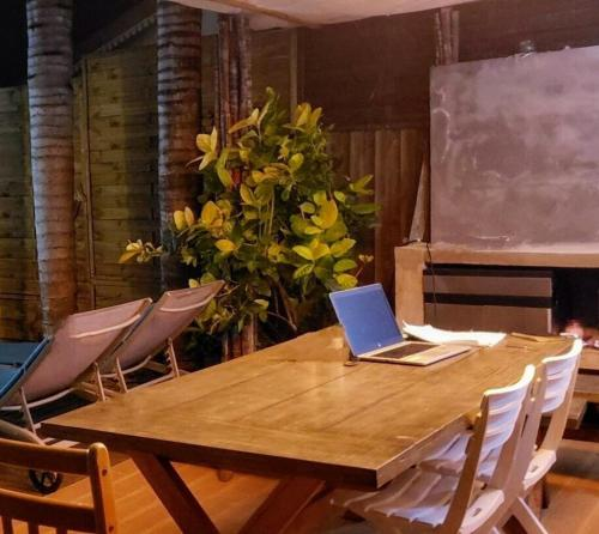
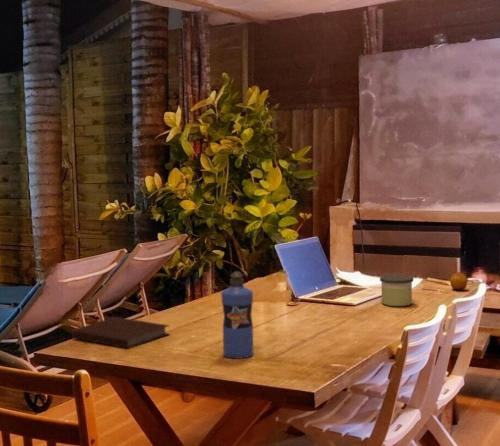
+ water bottle (237, 313)
+ notebook (121, 332)
+ fruit (458, 281)
+ candle (396, 290)
